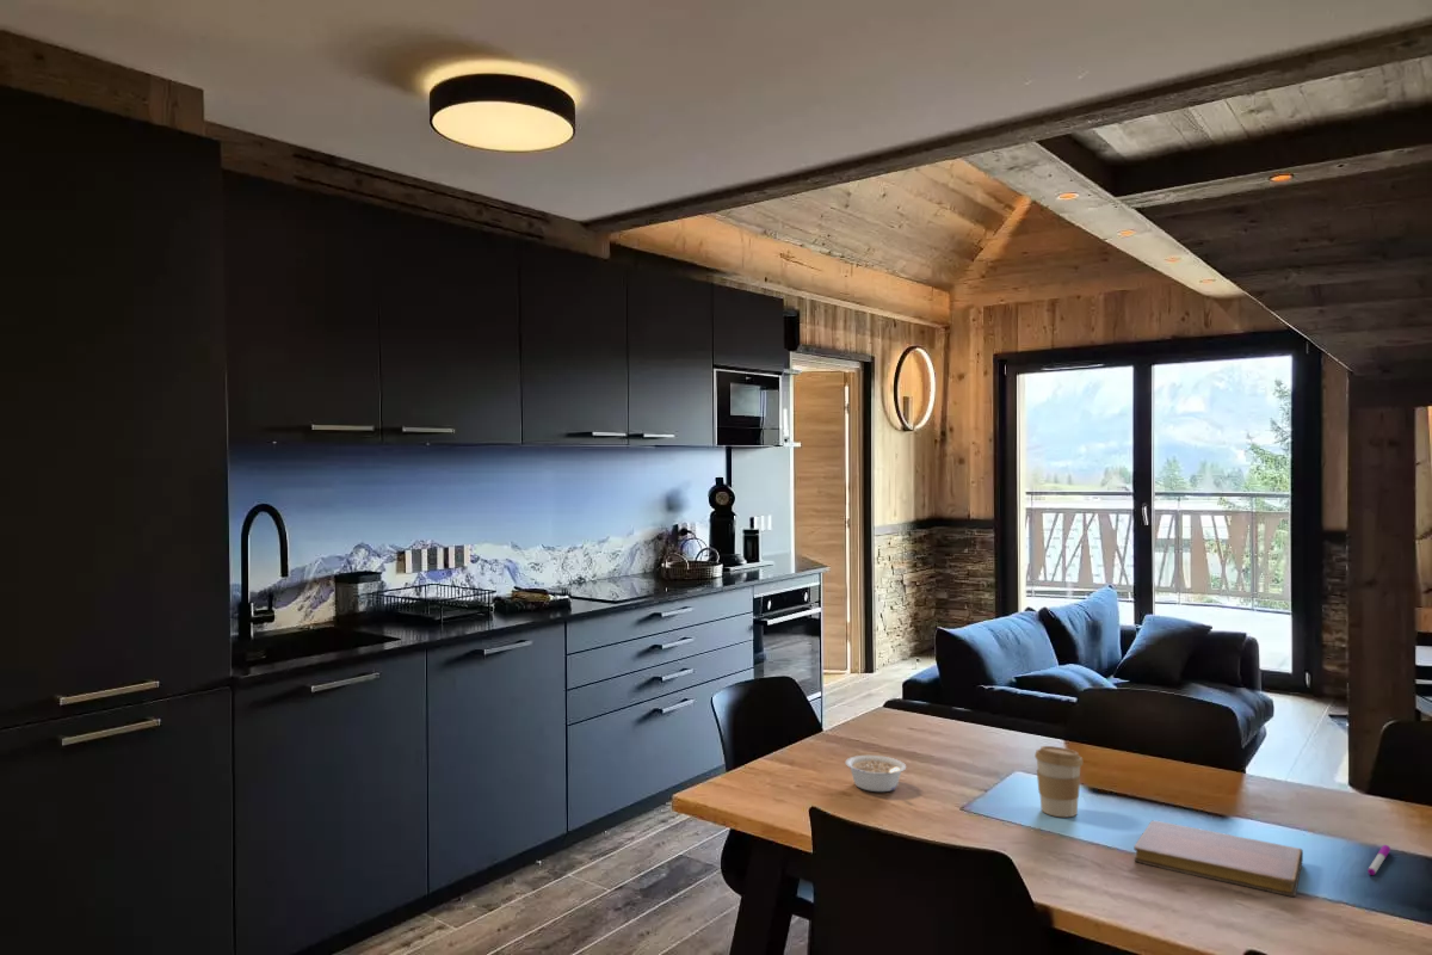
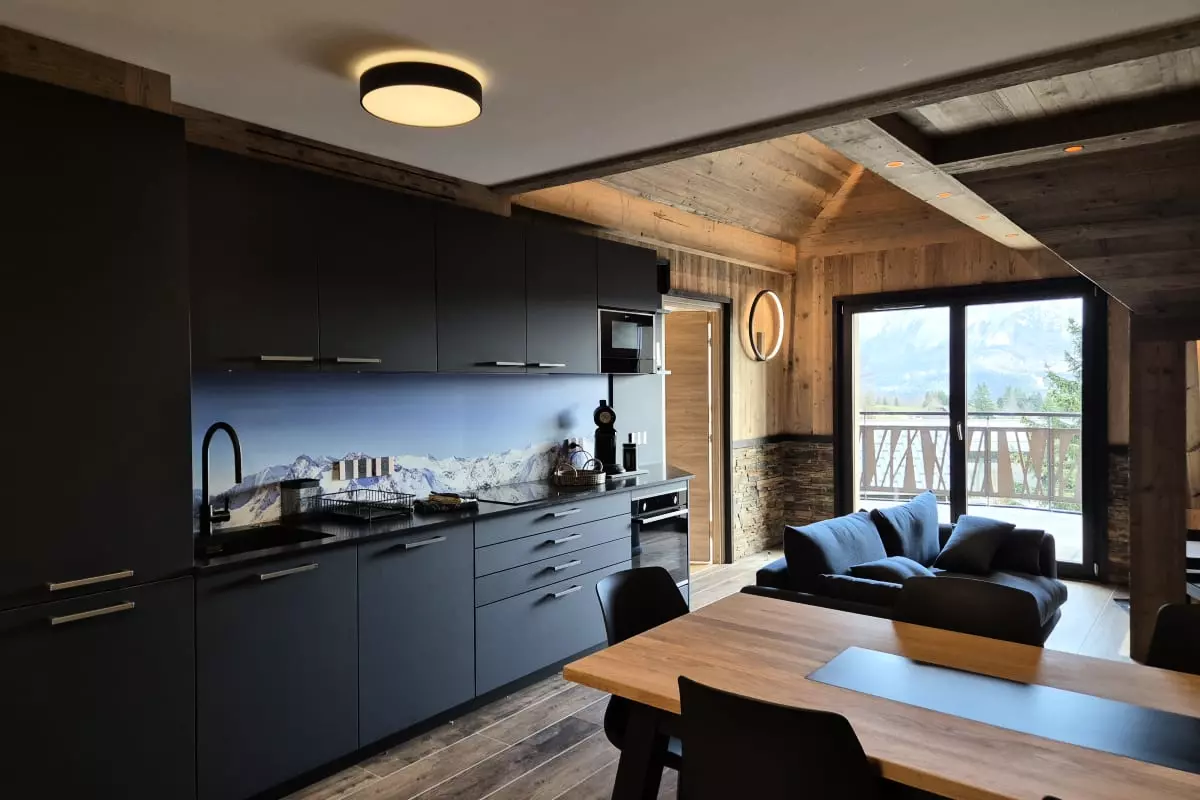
- pen (1378, 860)
- coffee cup (1058, 778)
- notebook (1217, 854)
- legume (877, 772)
